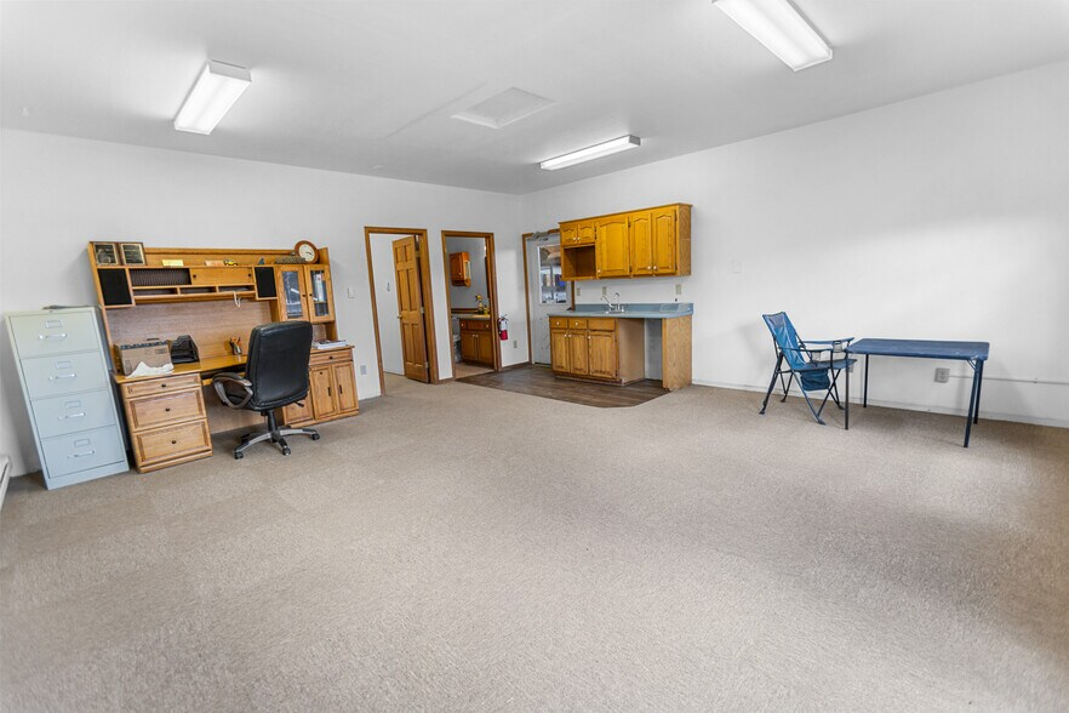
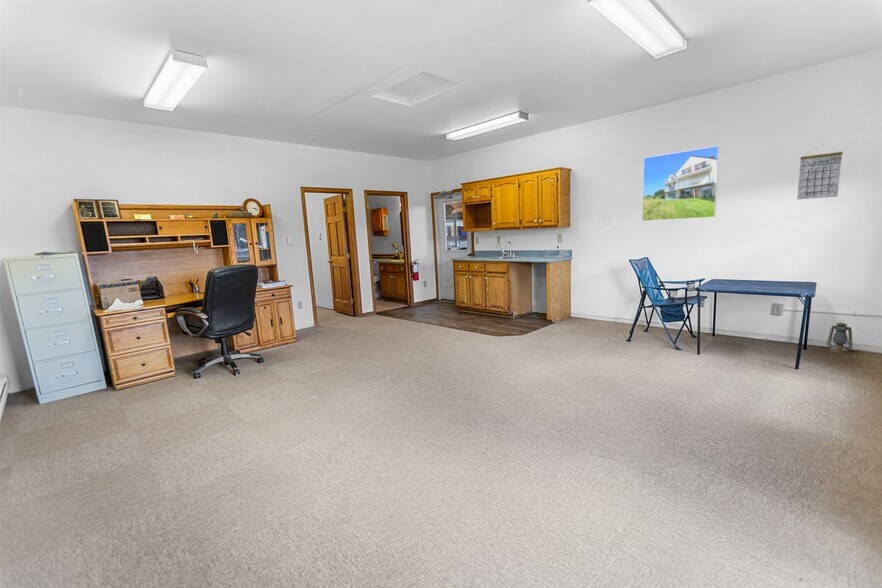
+ lantern (840, 336)
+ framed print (677, 186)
+ calendar (819, 171)
